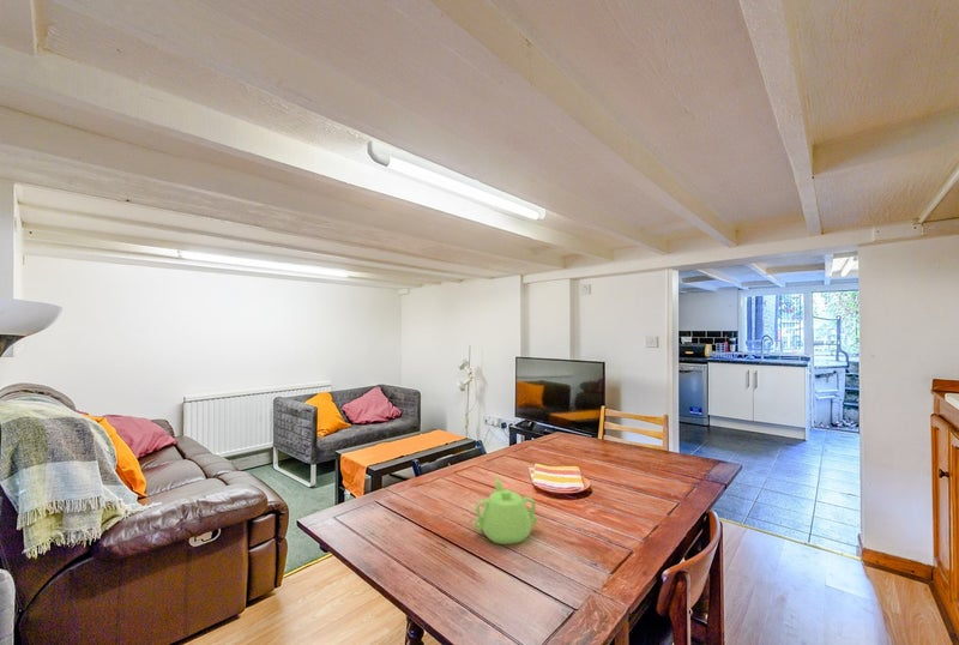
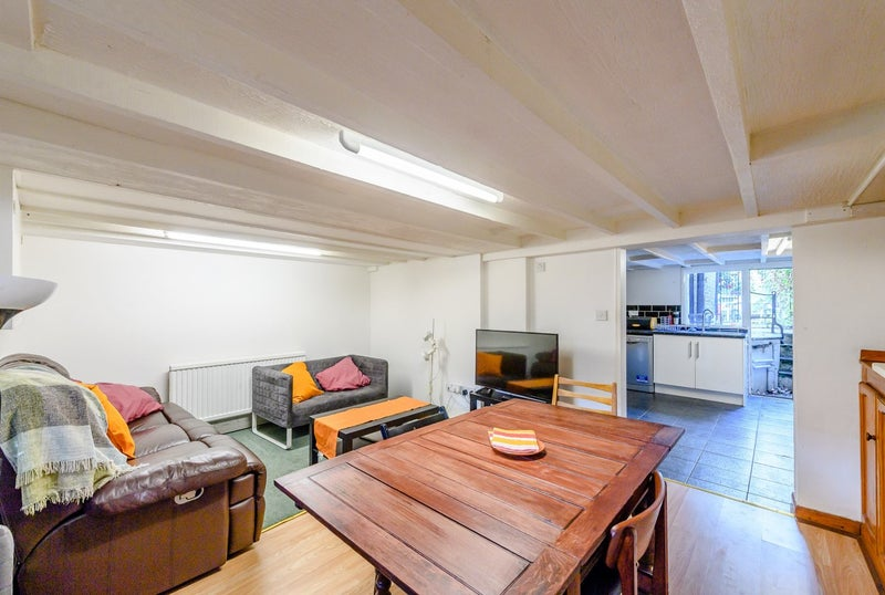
- teapot (503, 507)
